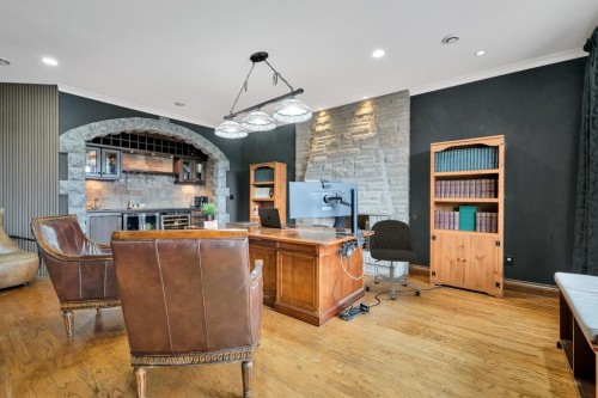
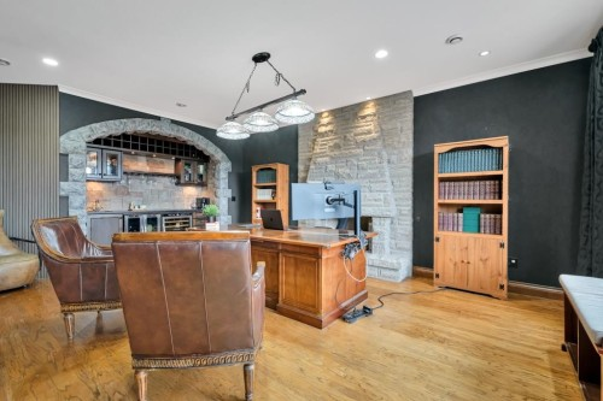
- office chair (391, 256)
